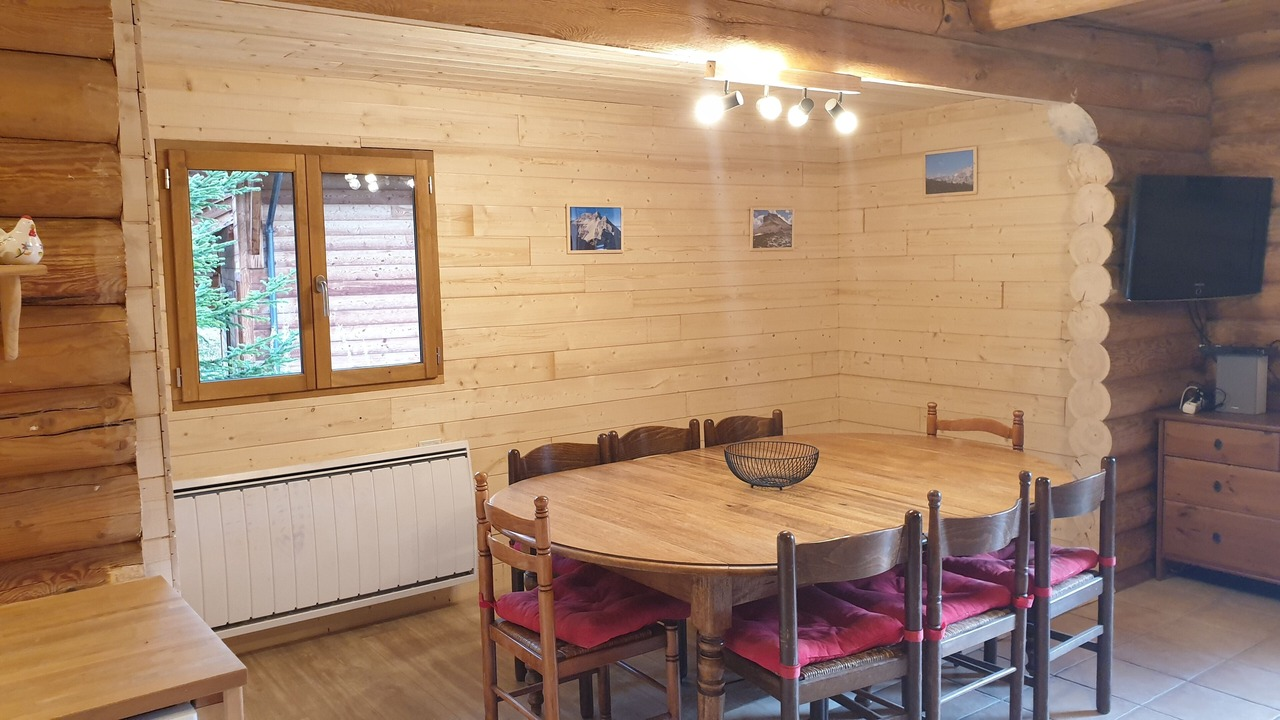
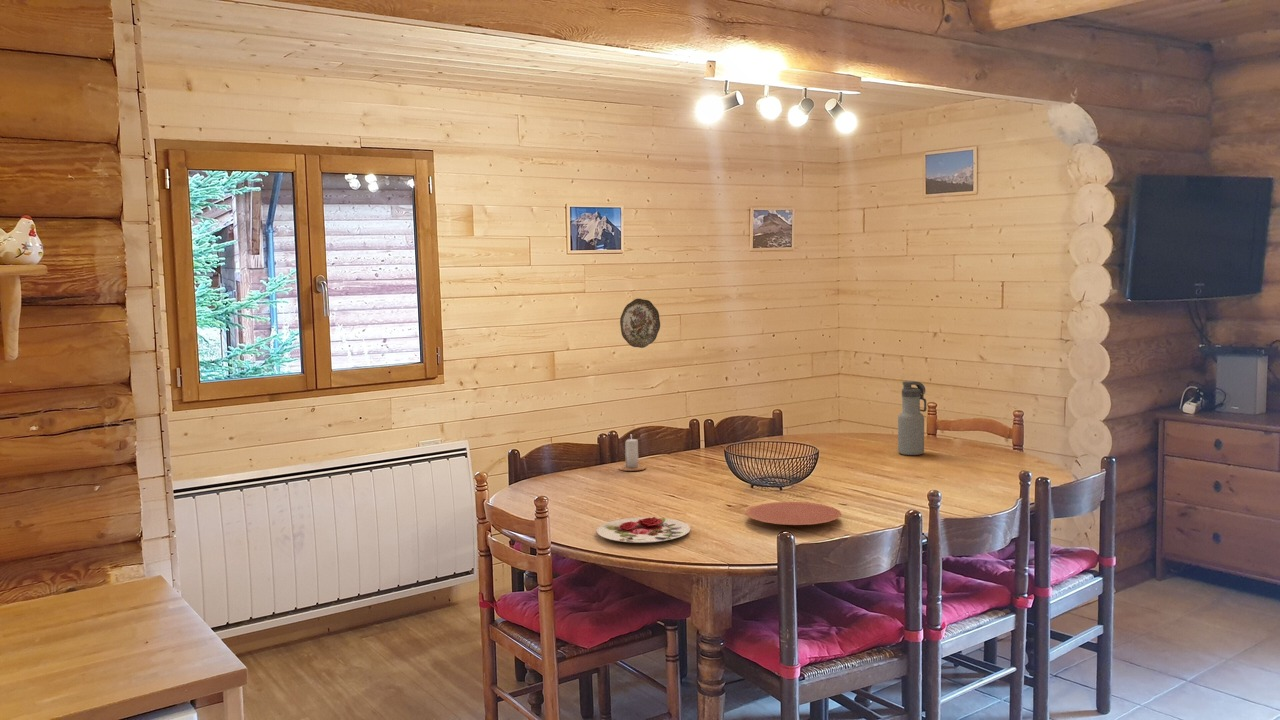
+ candle (631, 448)
+ plate (643, 528)
+ water bottle (911, 417)
+ decorative plate (639, 323)
+ plate (793, 516)
